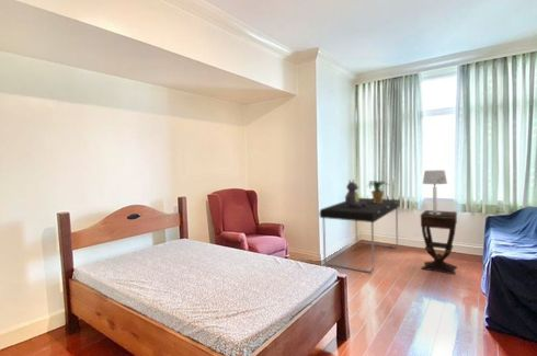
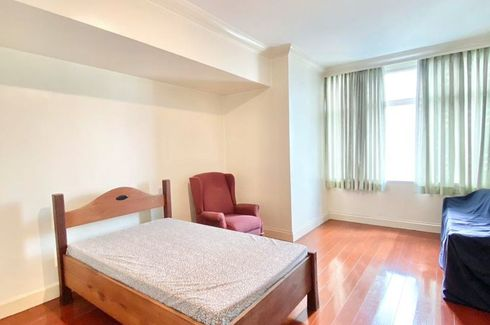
- side table (438, 242)
- stuffed bear (355, 193)
- potted plant (377, 191)
- table lamp (434, 192)
- desk (356, 229)
